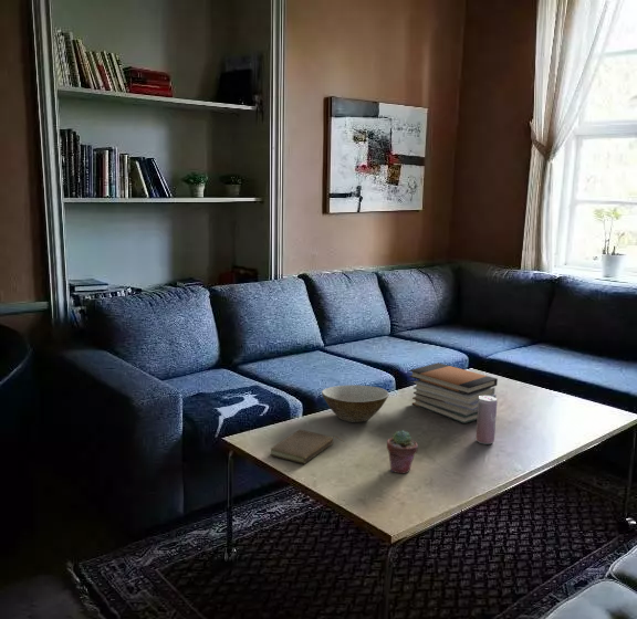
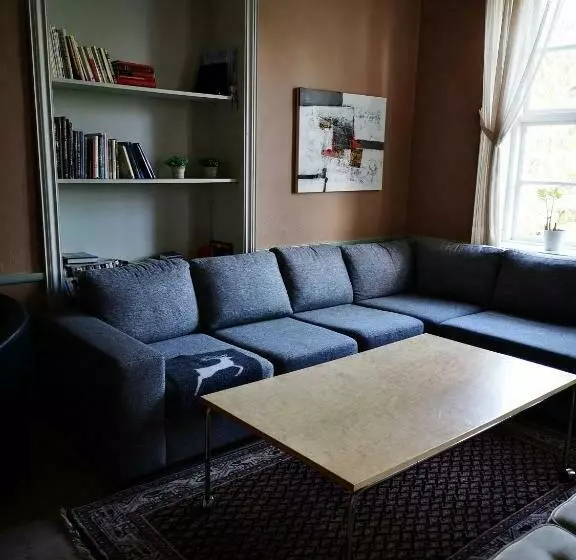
- book stack (452, 391)
- beverage can (485, 419)
- potted succulent (401, 450)
- book (307, 447)
- bowl (354, 403)
